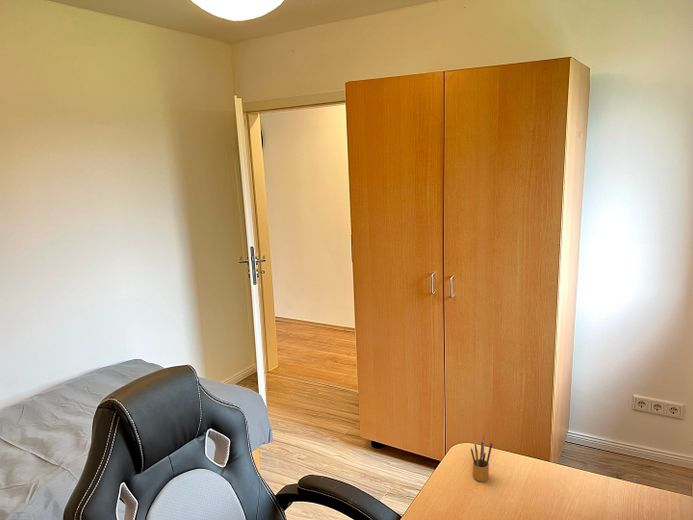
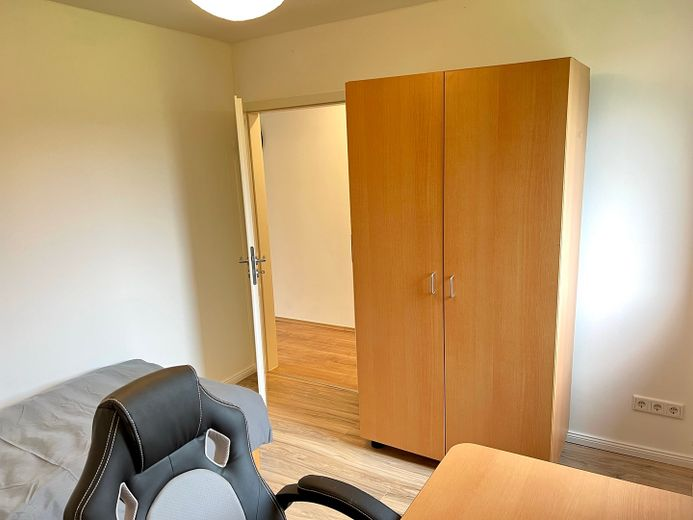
- pencil box (481, 460)
